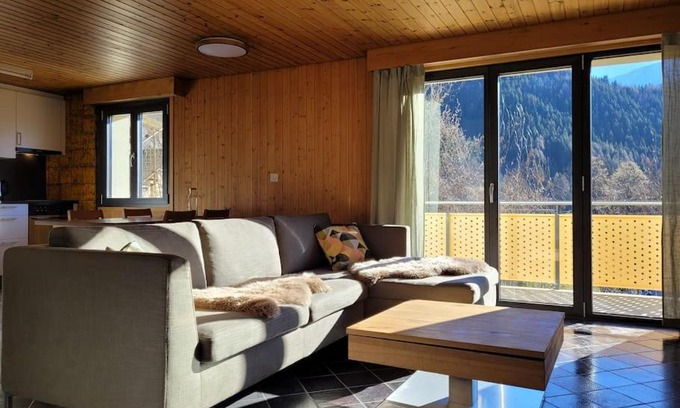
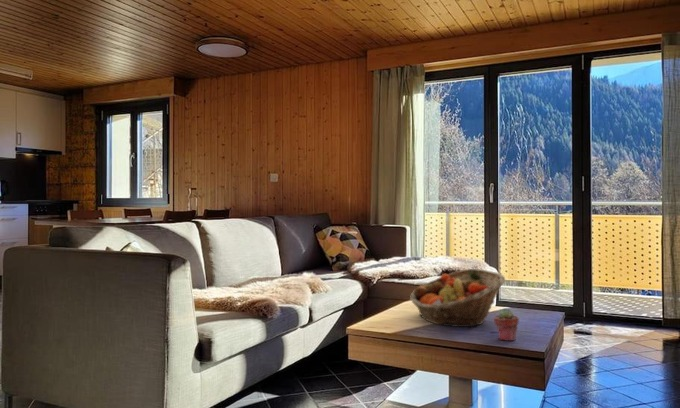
+ potted succulent (506, 323)
+ fruit basket (456, 295)
